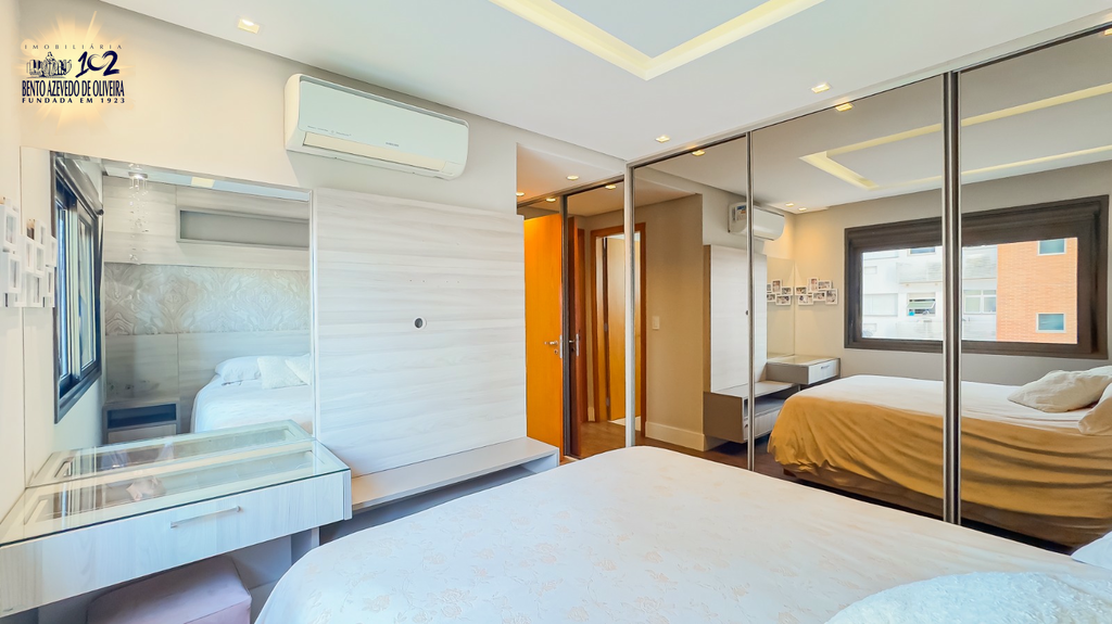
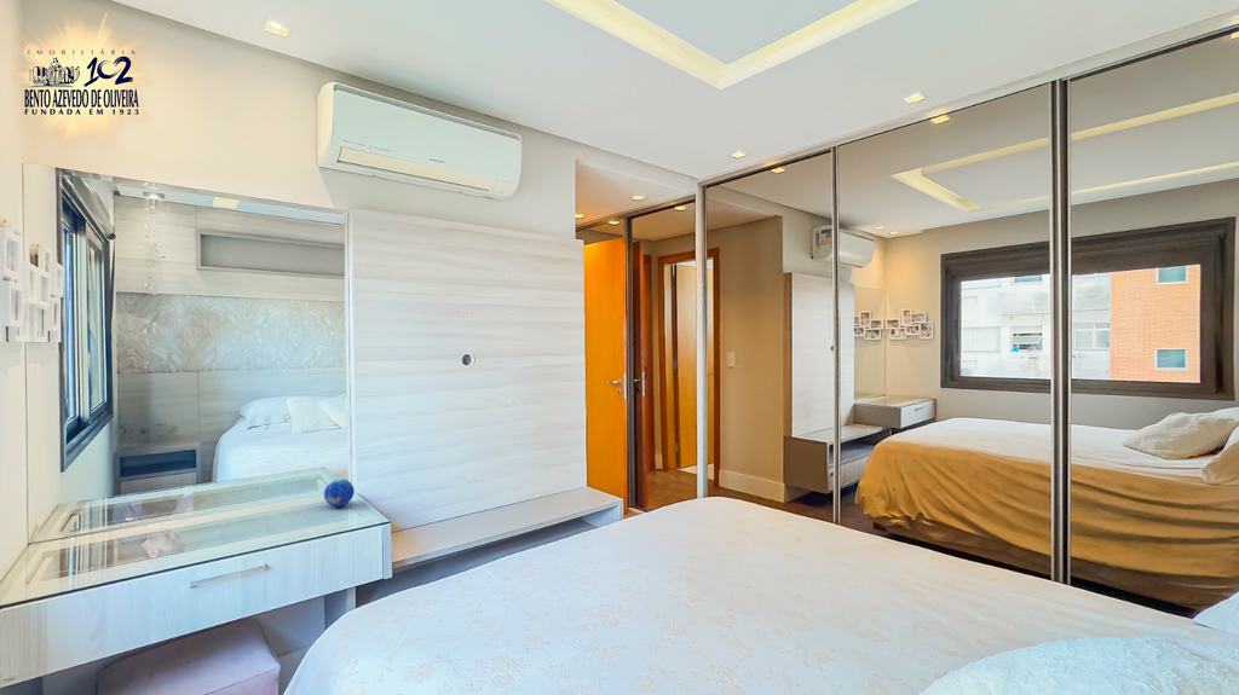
+ decorative orb (339, 492)
